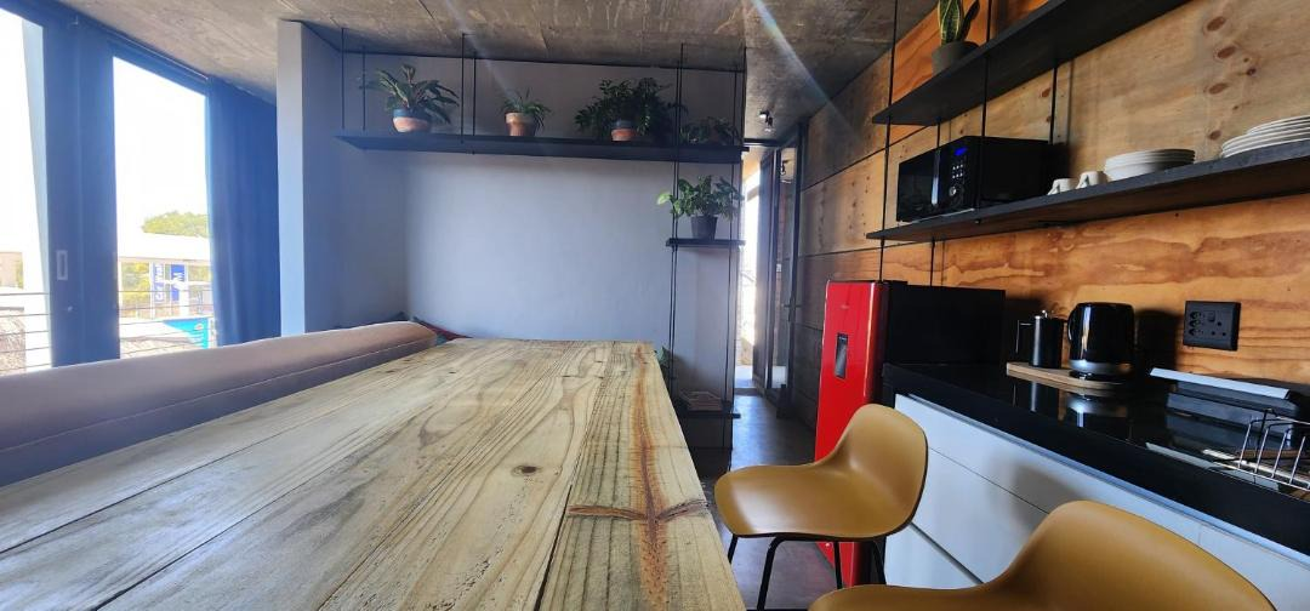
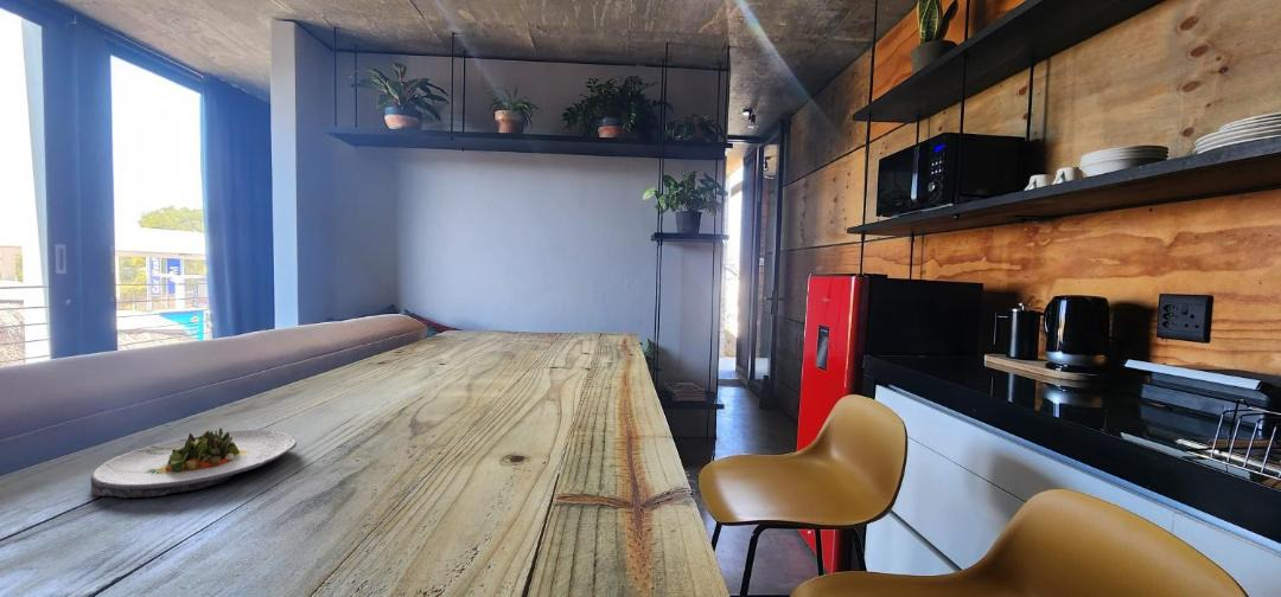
+ salad plate (202, 448)
